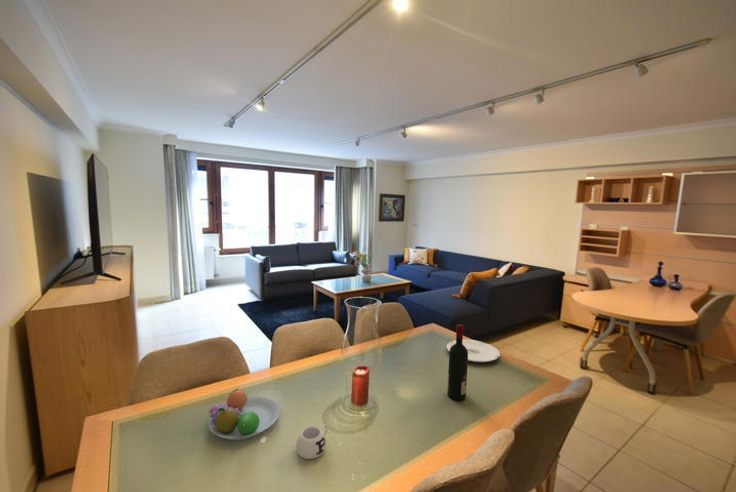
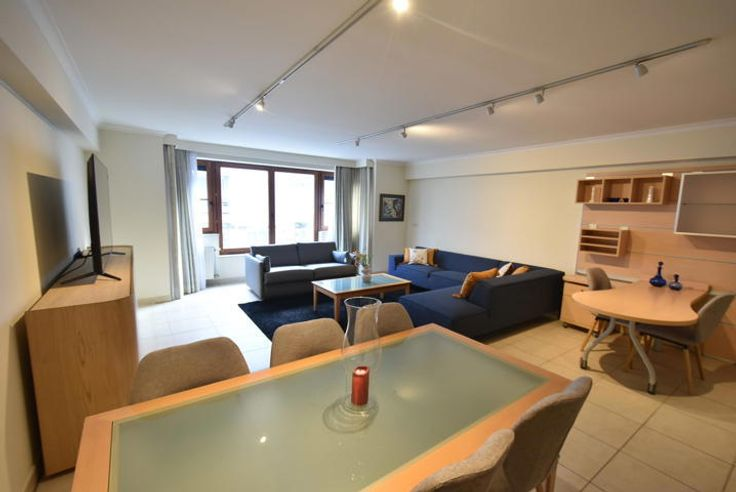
- mug (314, 438)
- fruit bowl (244, 411)
- plate (472, 351)
- alcohol (458, 360)
